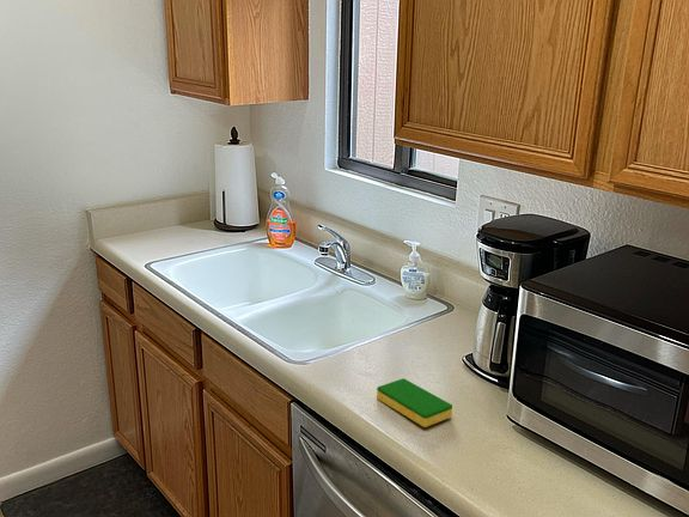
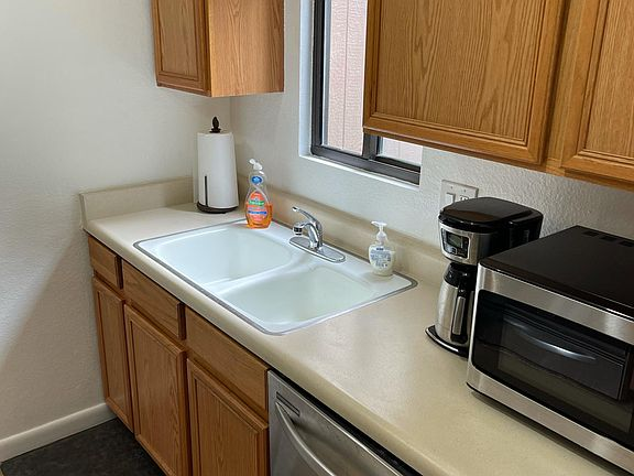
- dish sponge (413, 401)
